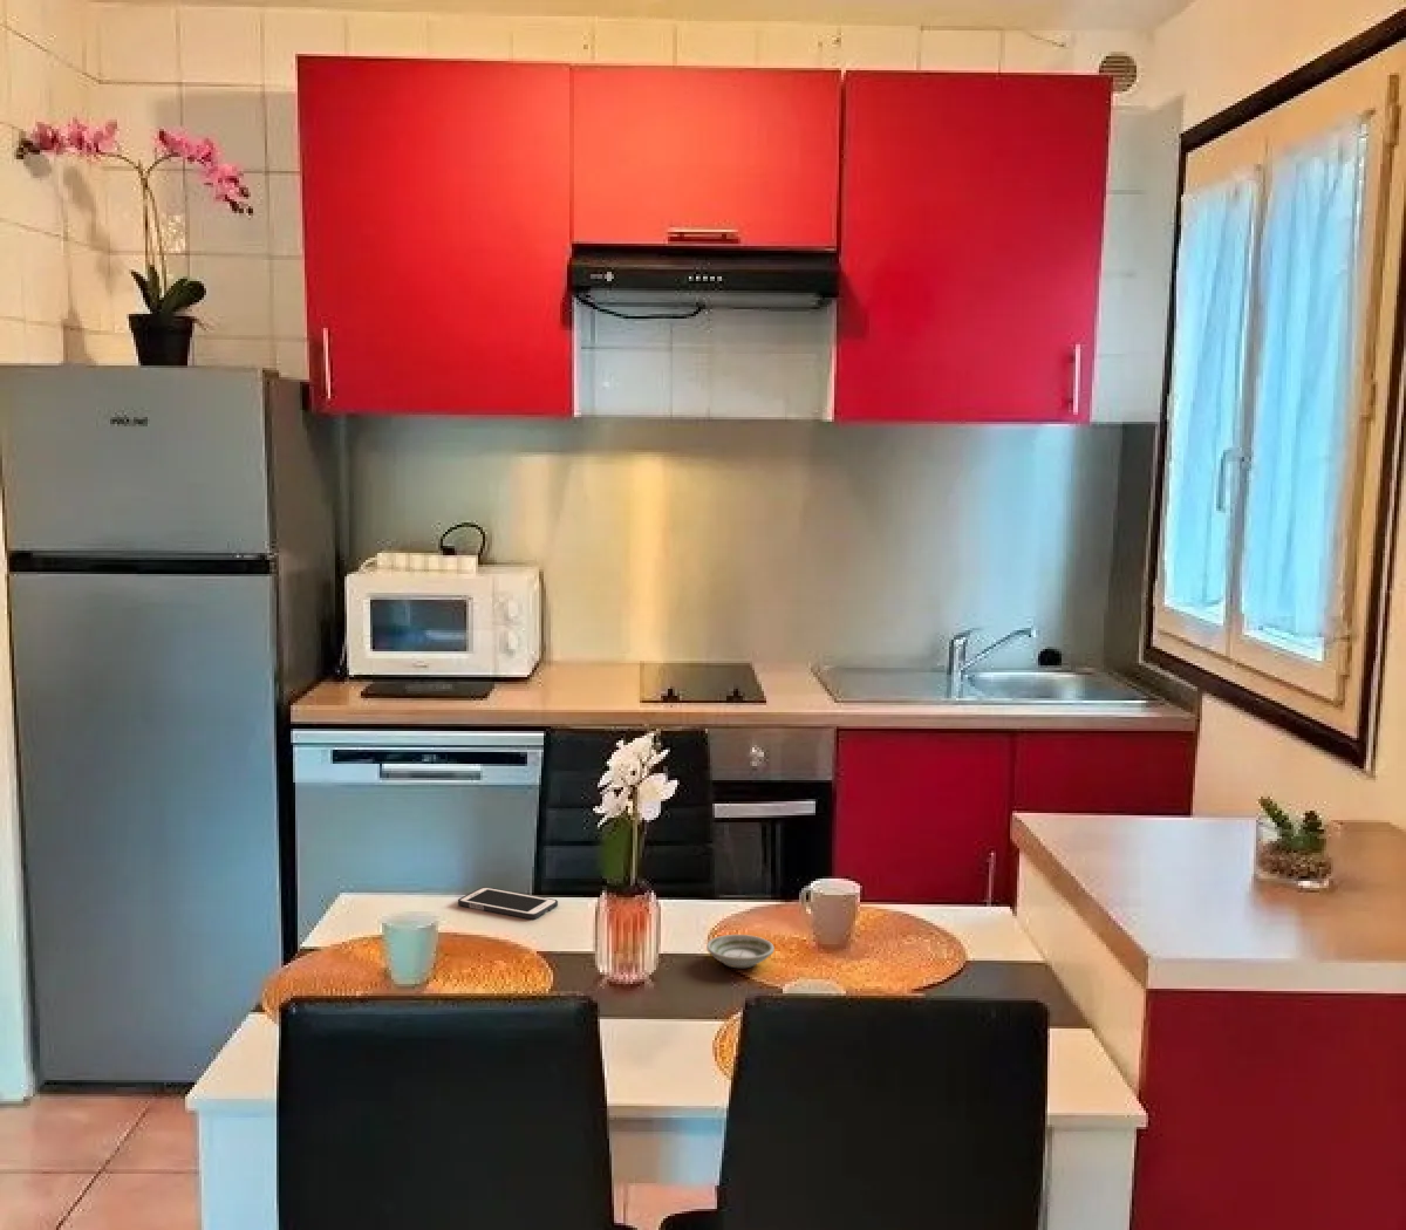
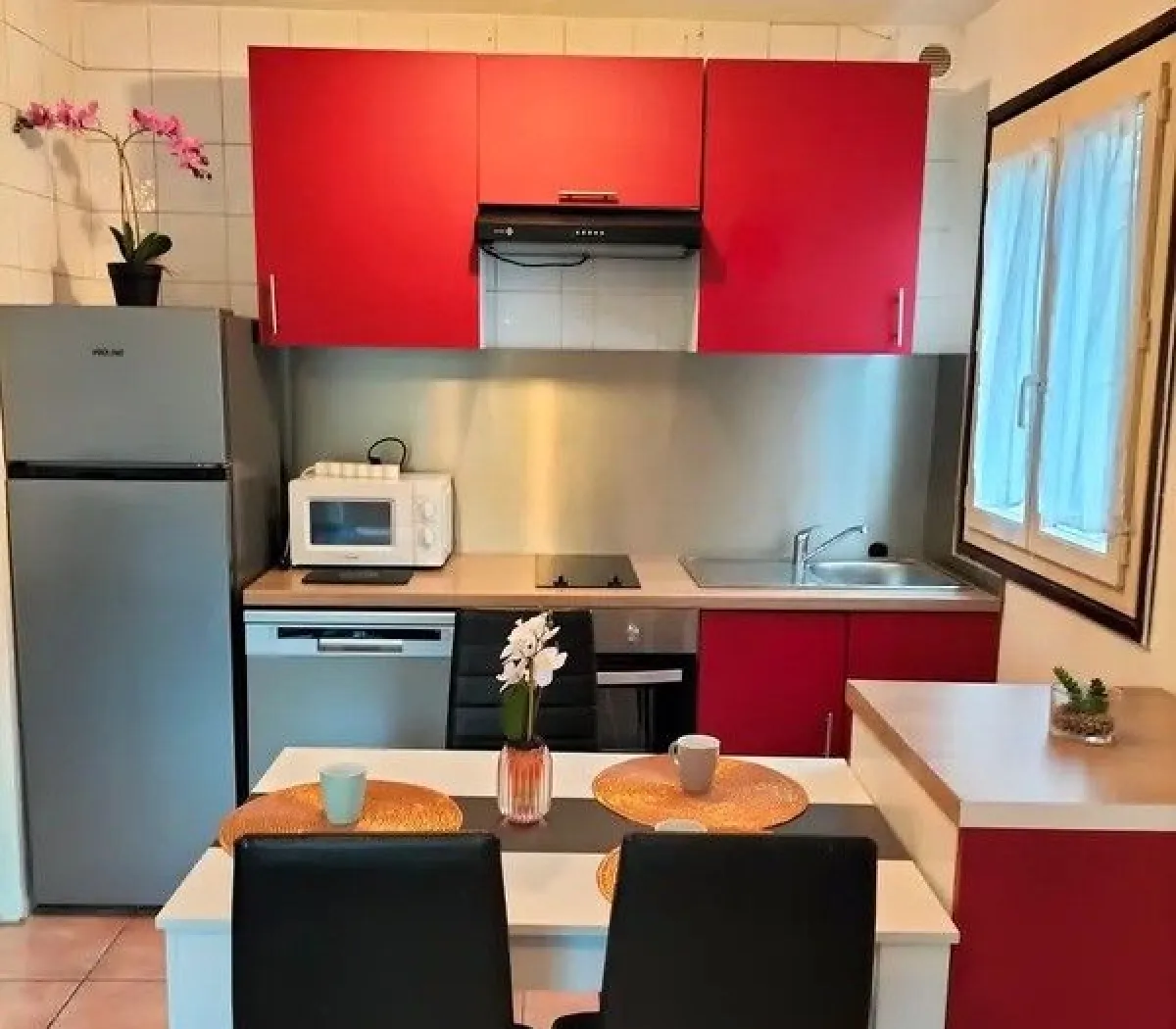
- saucer (739, 953)
- cell phone (507, 902)
